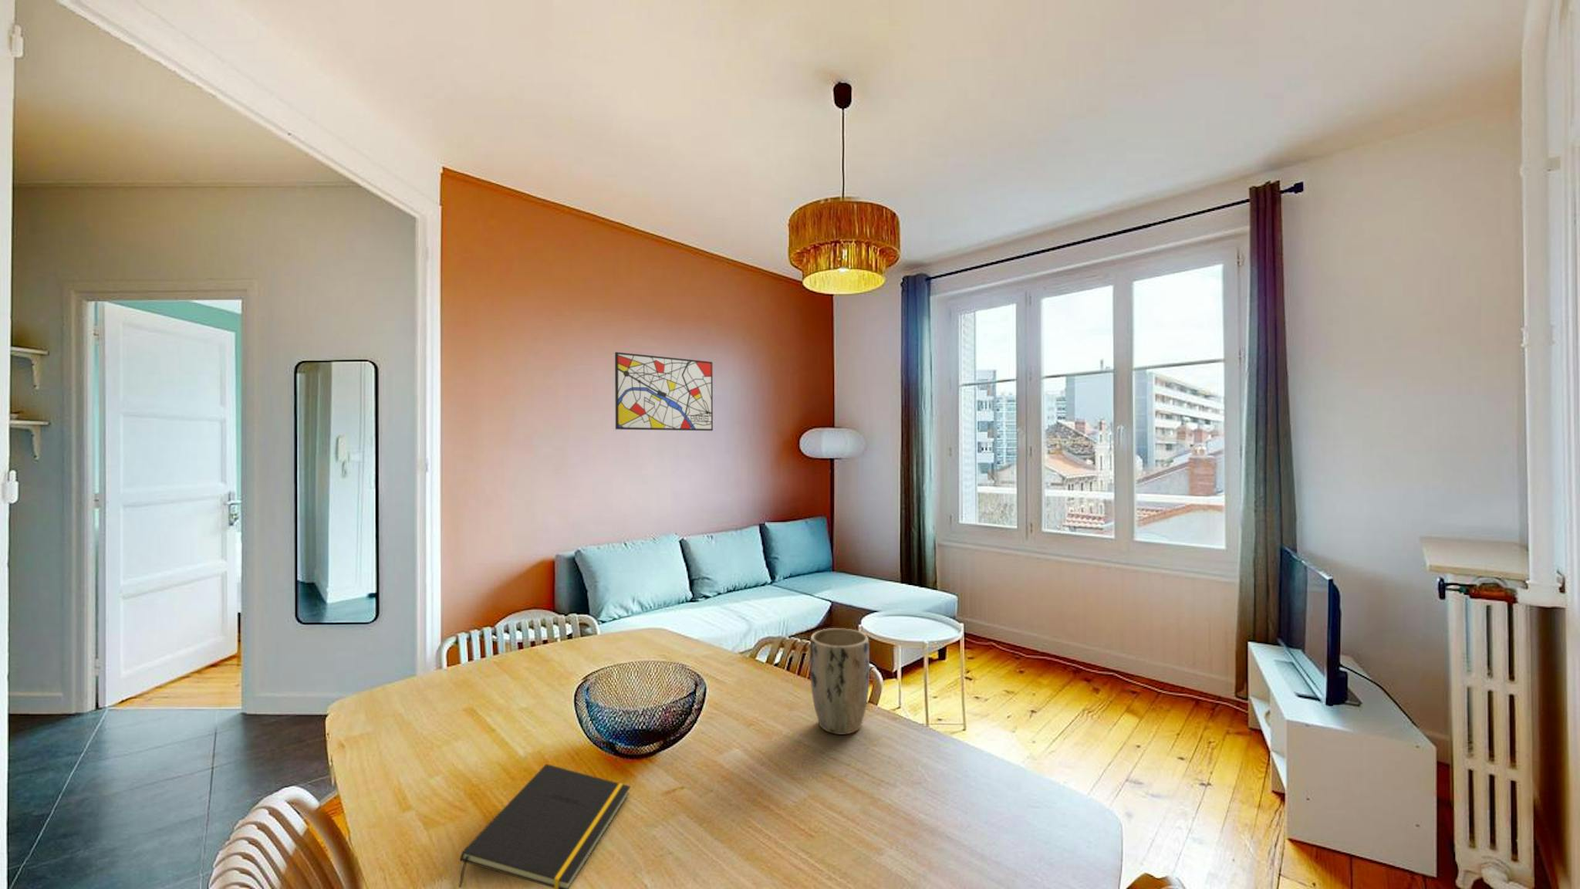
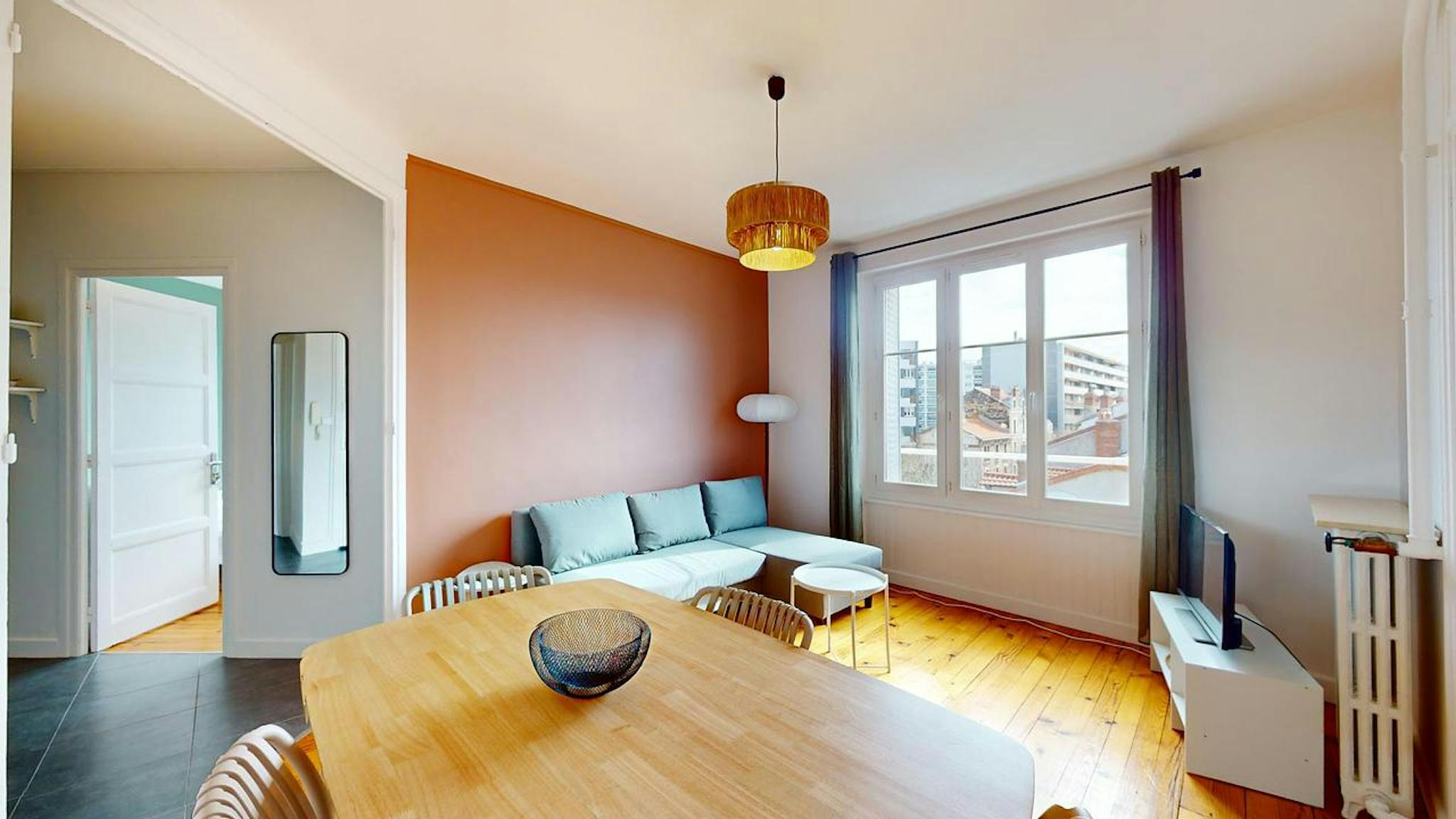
- plant pot (840, 680)
- wall art (666, 394)
- notepad (555, 818)
